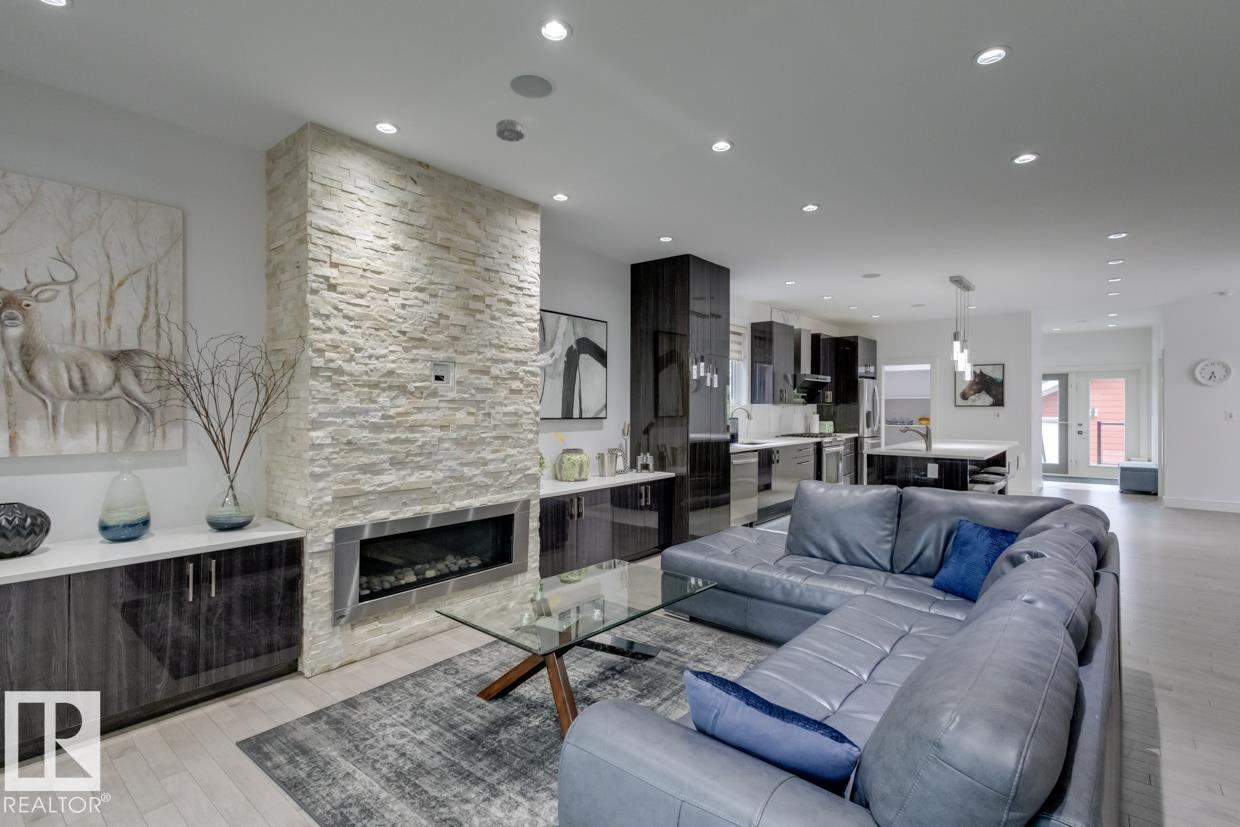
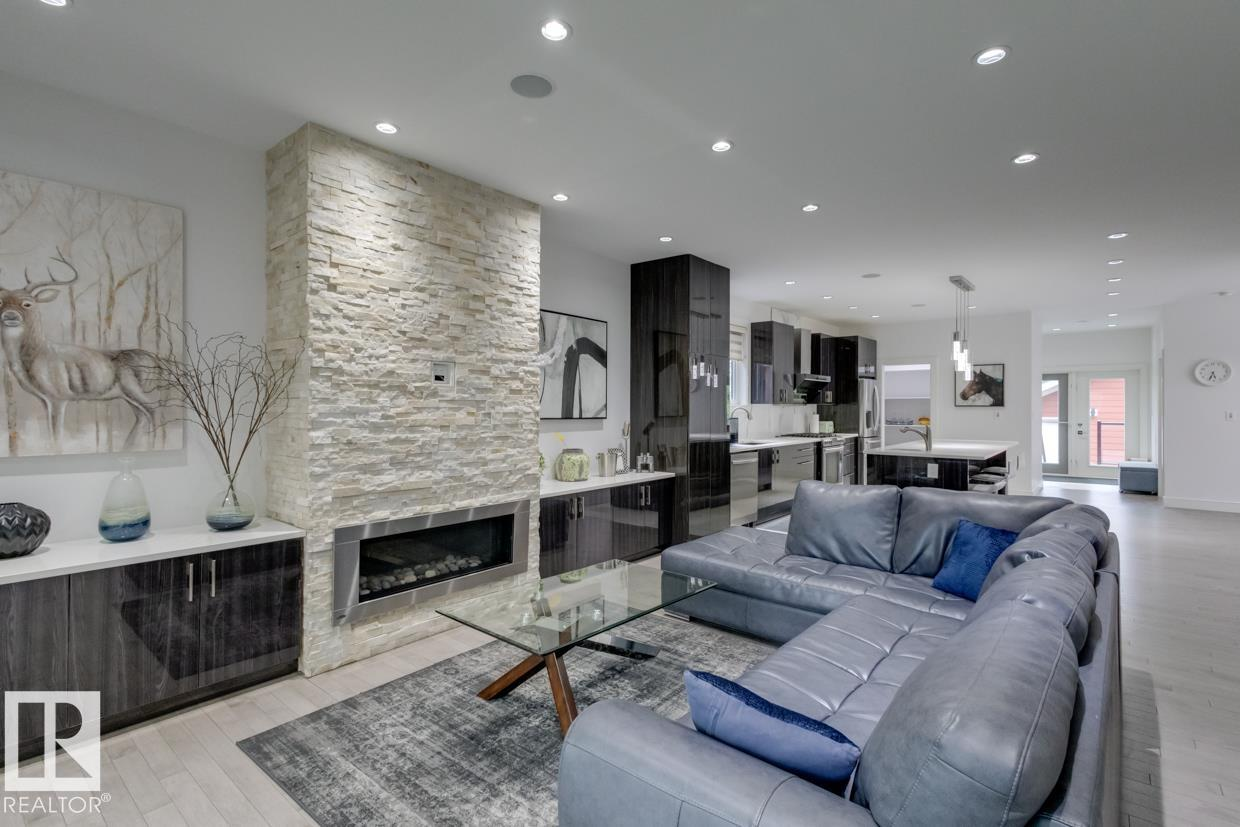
- smoke detector (510, 129)
